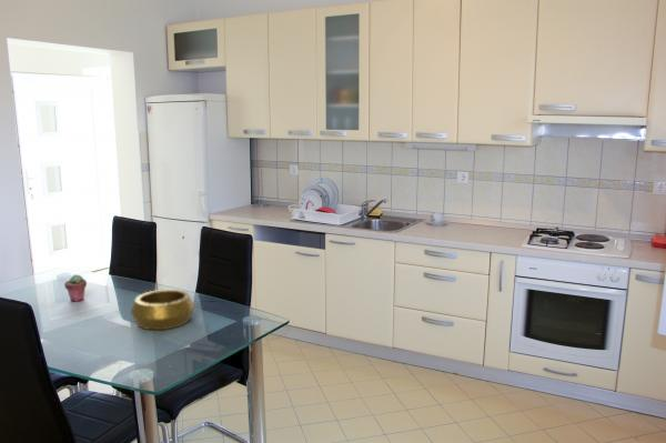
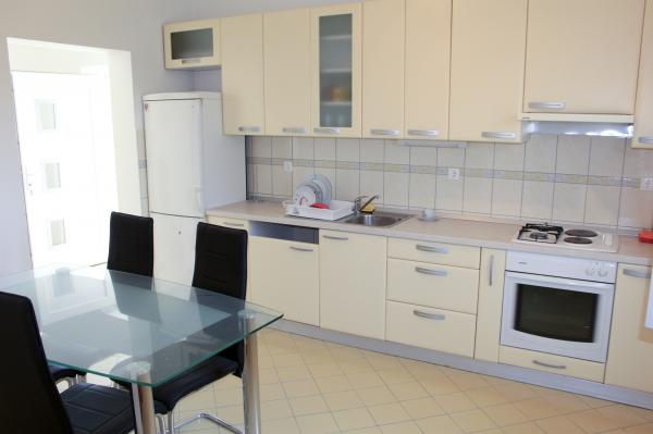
- decorative bowl (162, 309)
- potted succulent (75, 286)
